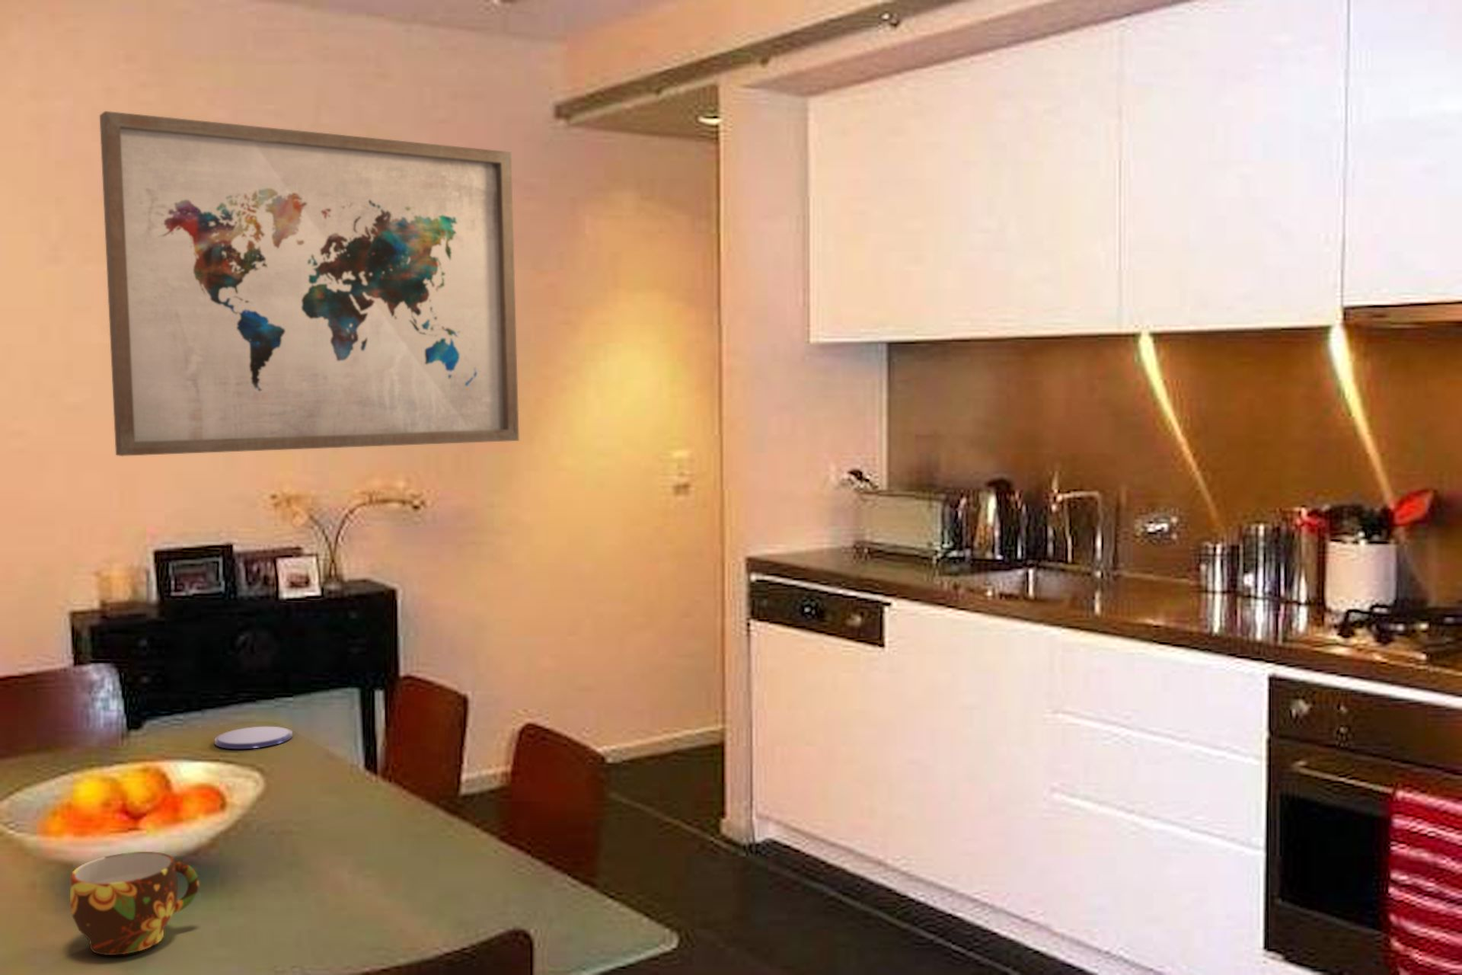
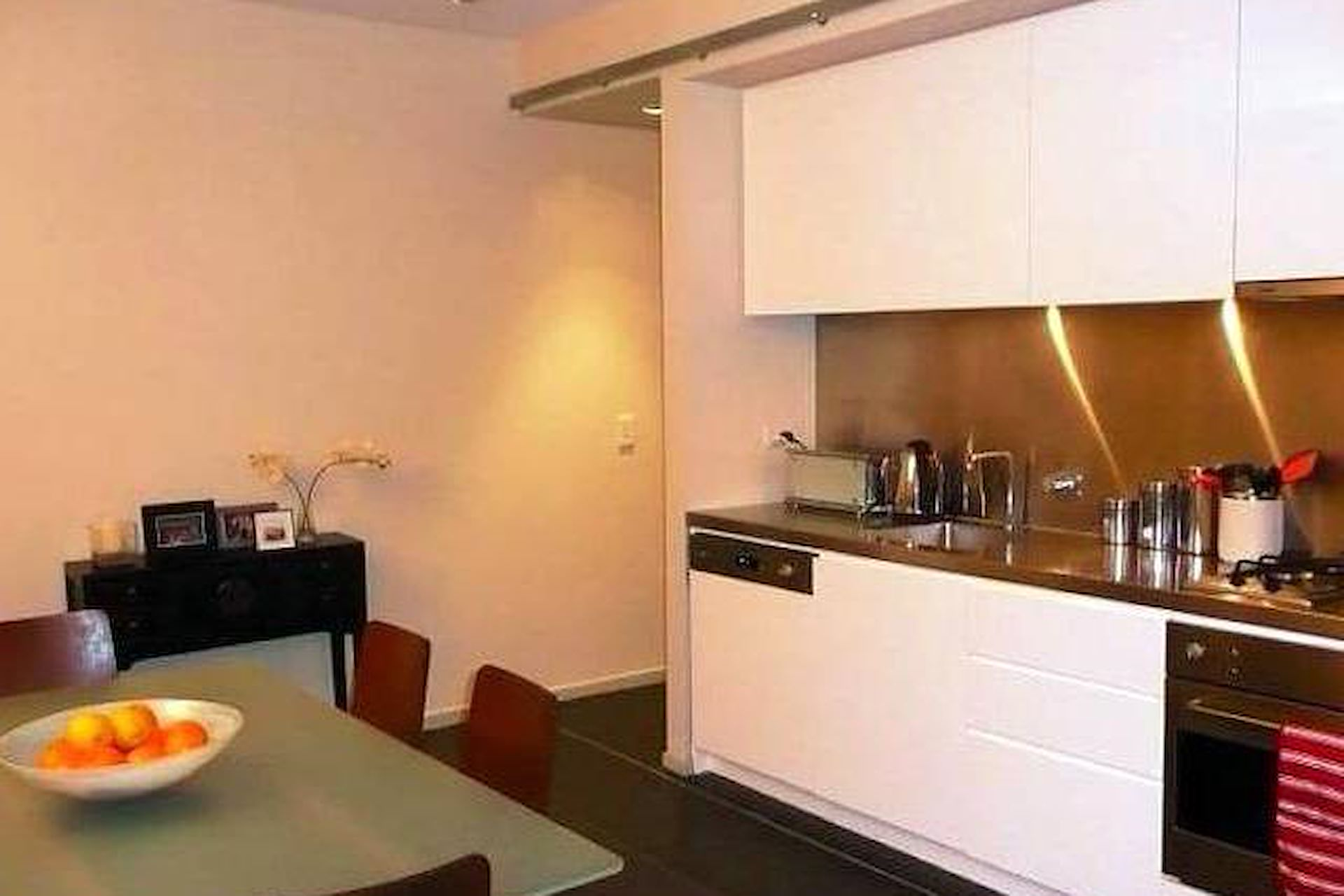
- saucer (253, 737)
- cup (131, 903)
- wall art (327, 292)
